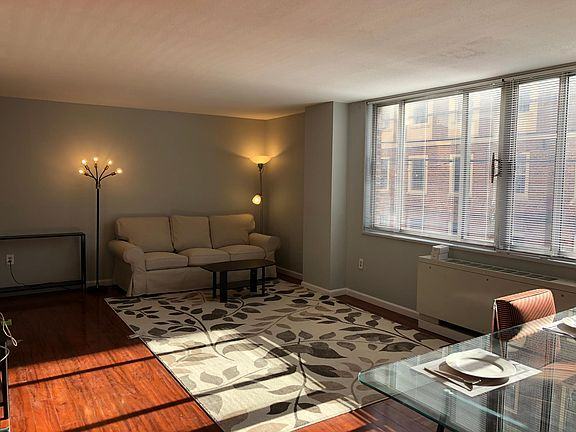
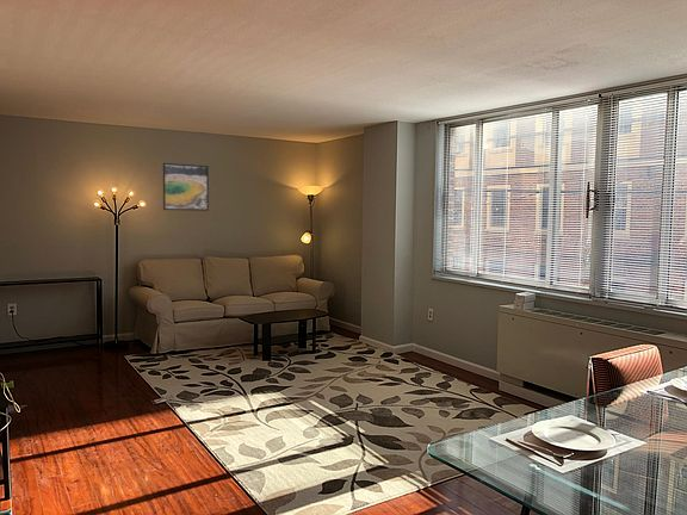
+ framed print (186, 187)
